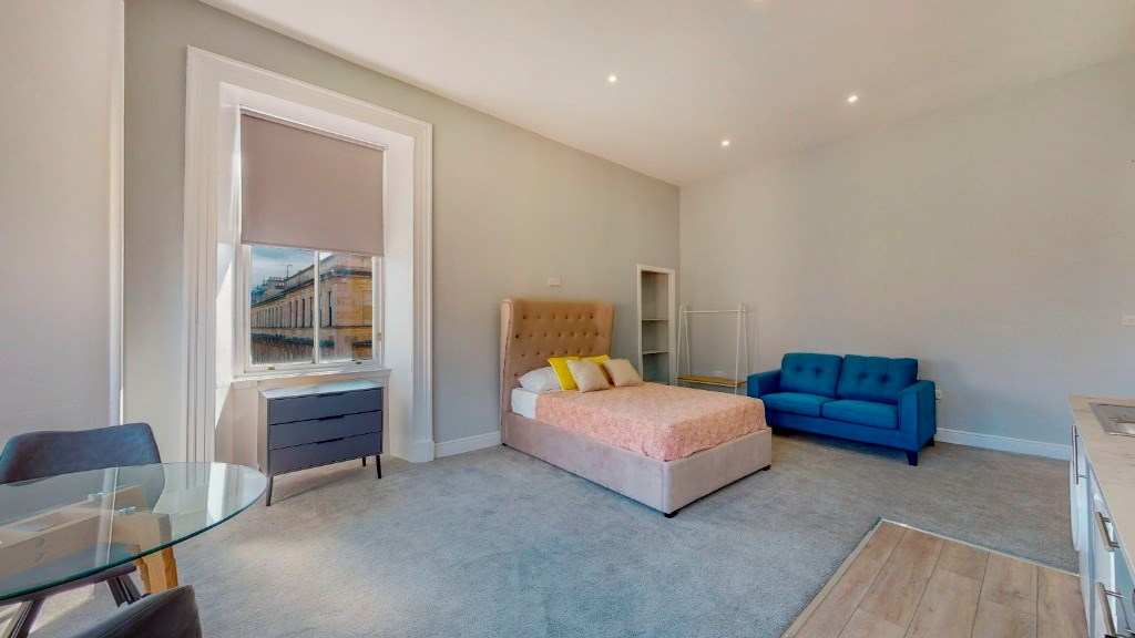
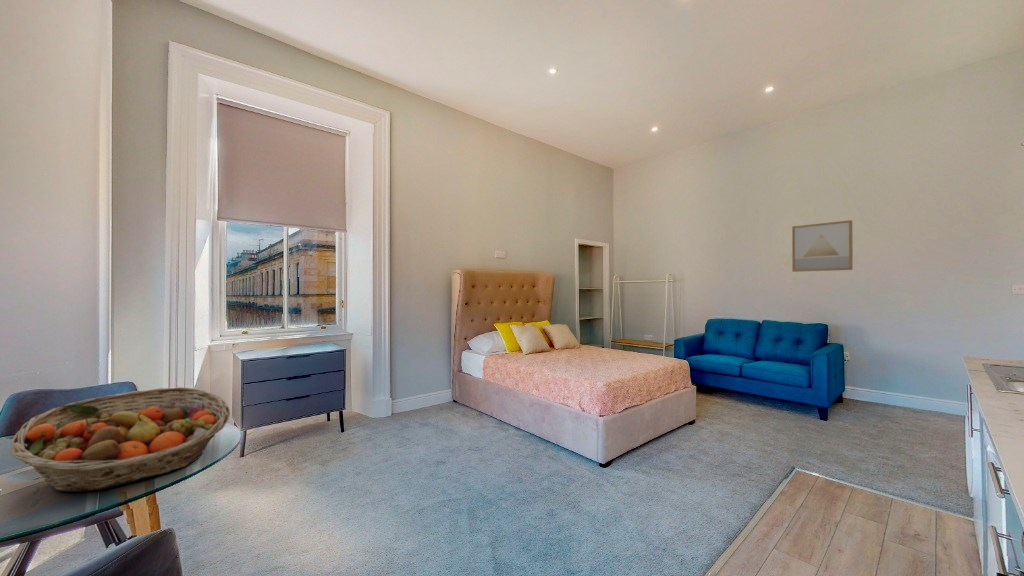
+ wall art (821, 247)
+ fruit basket (134, 433)
